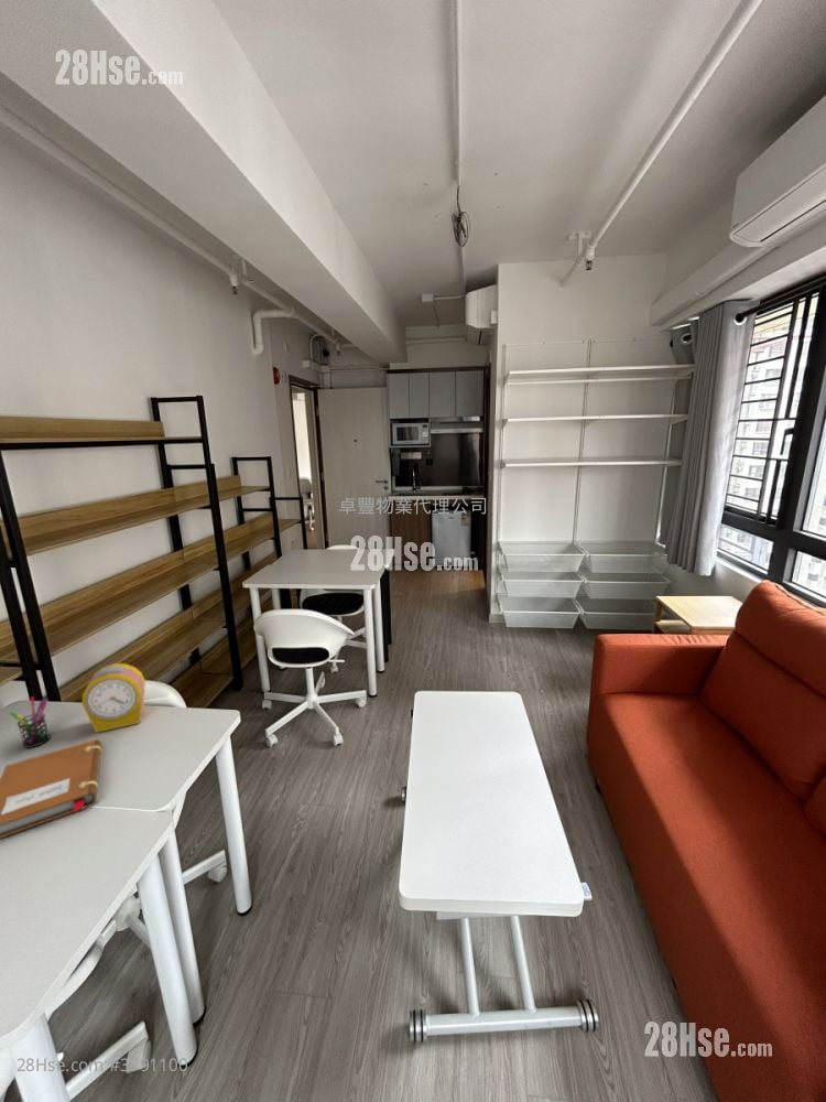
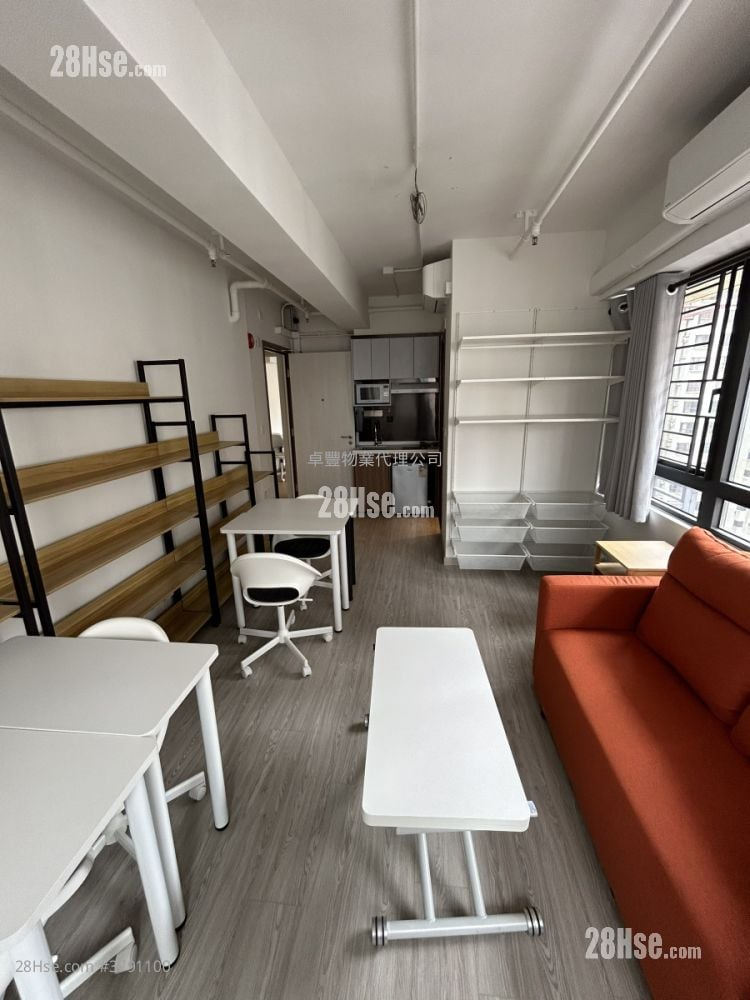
- alarm clock (115, 694)
- pen holder (28, 721)
- notebook (50, 785)
